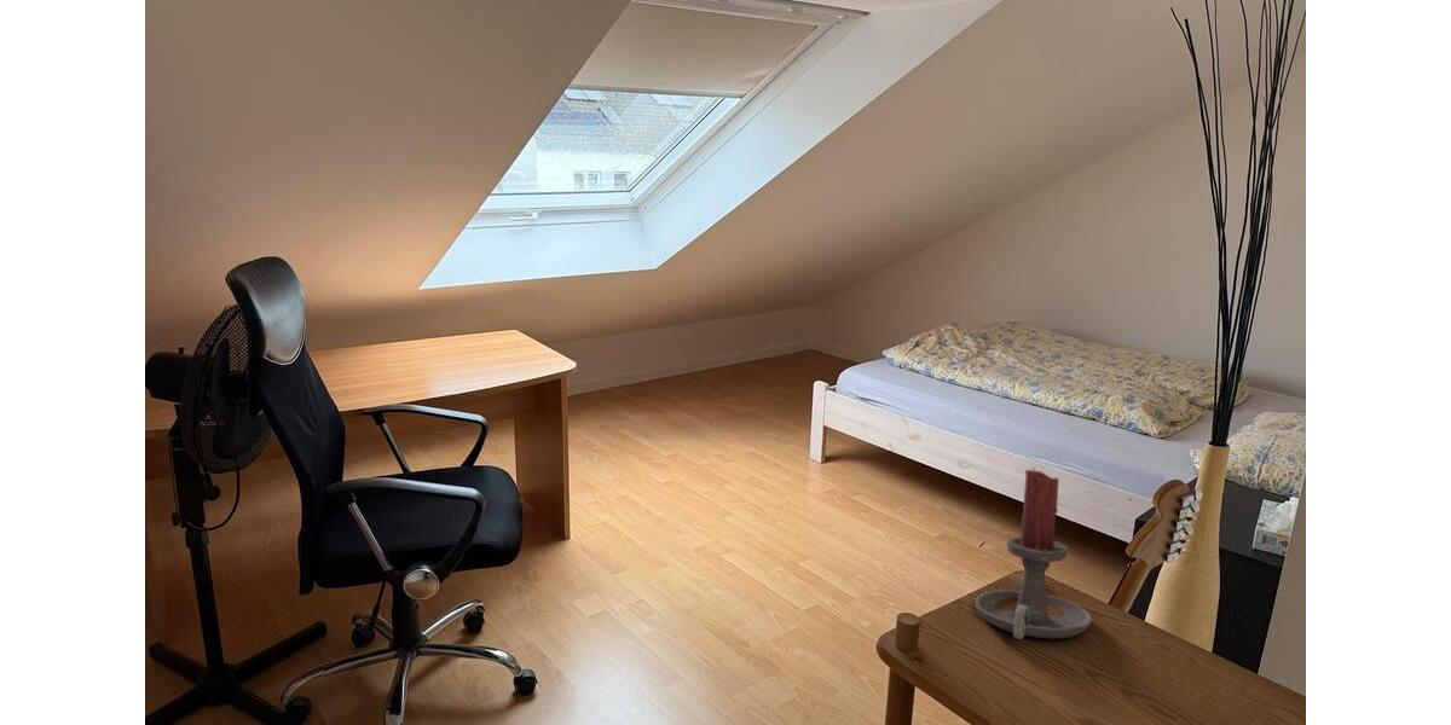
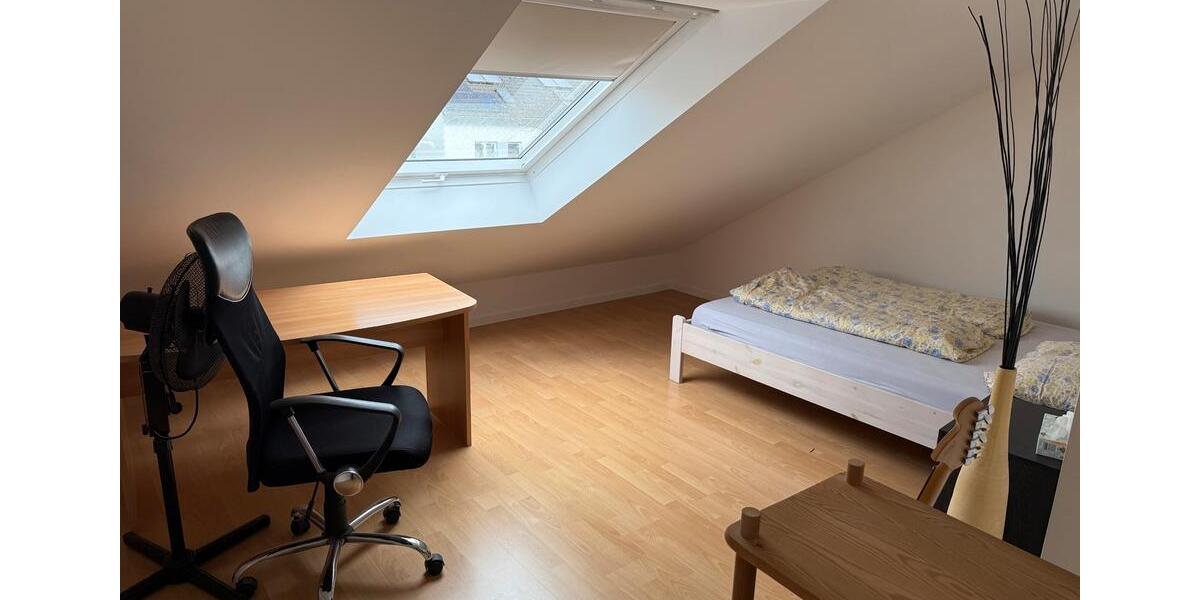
- candle holder (1034, 550)
